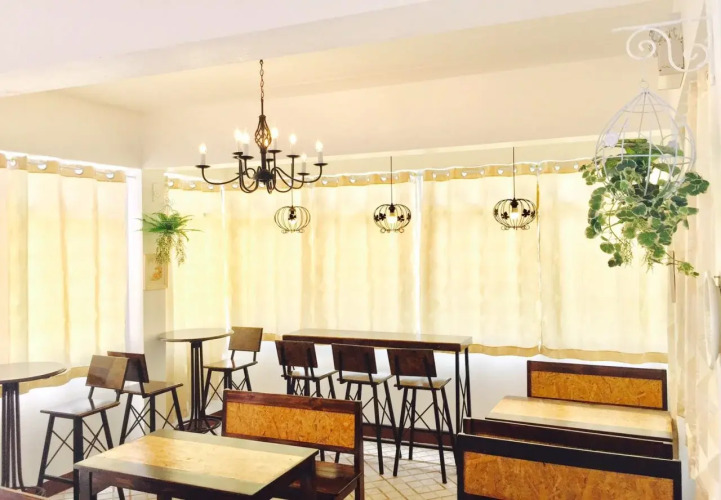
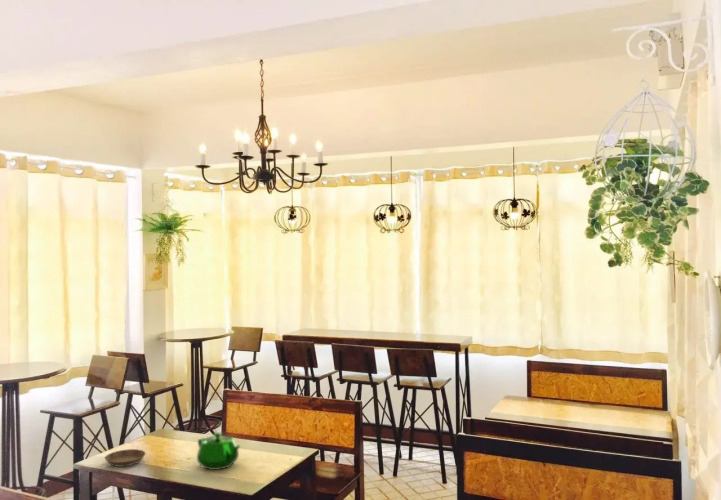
+ saucer (125, 458)
+ teapot (219, 449)
